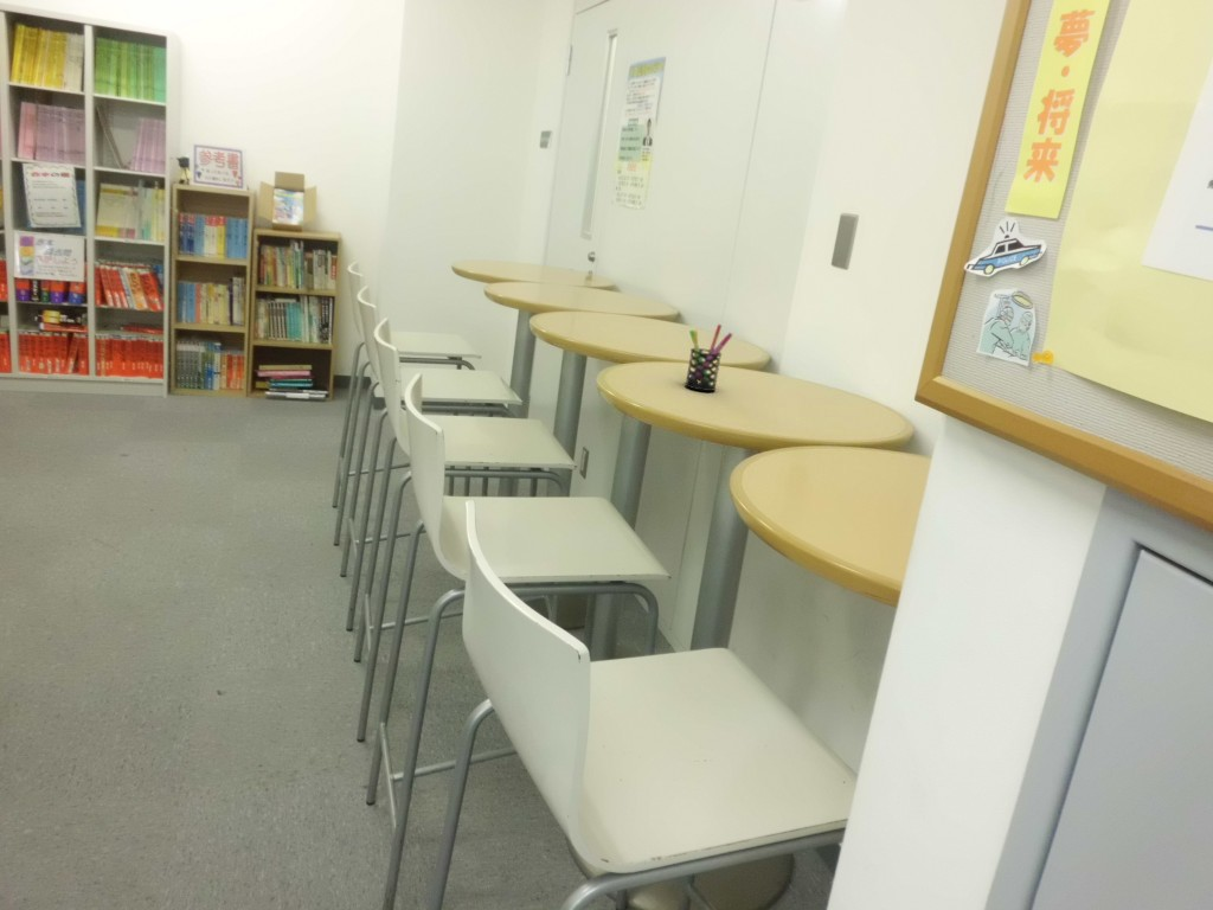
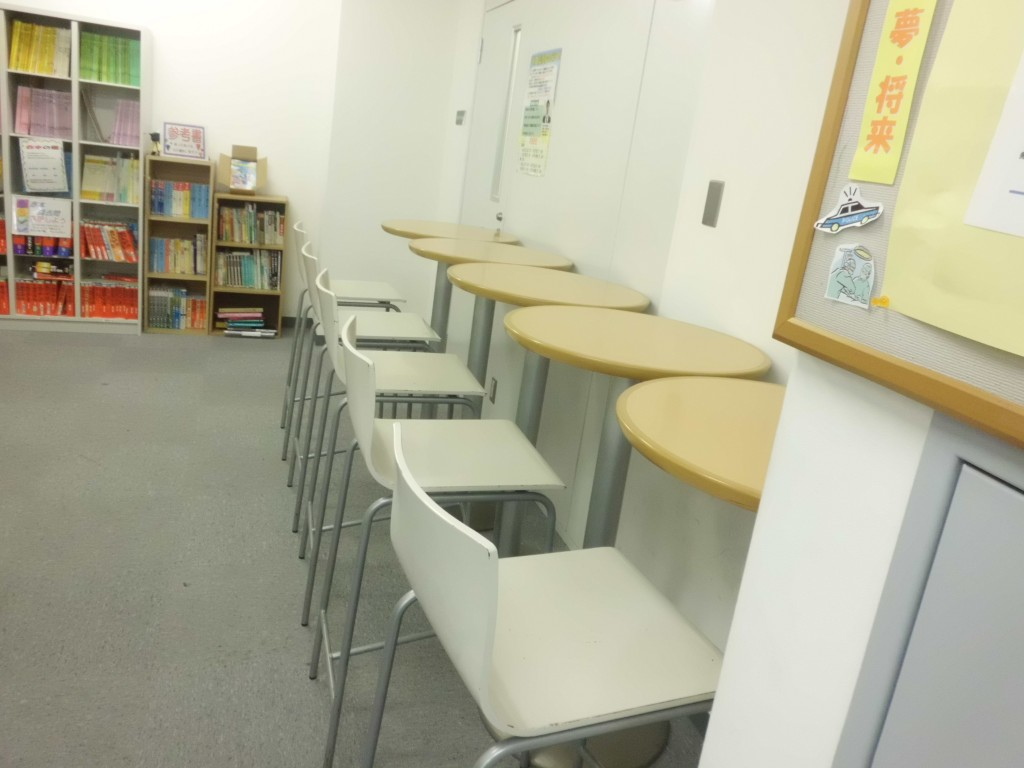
- pen holder (702, 355)
